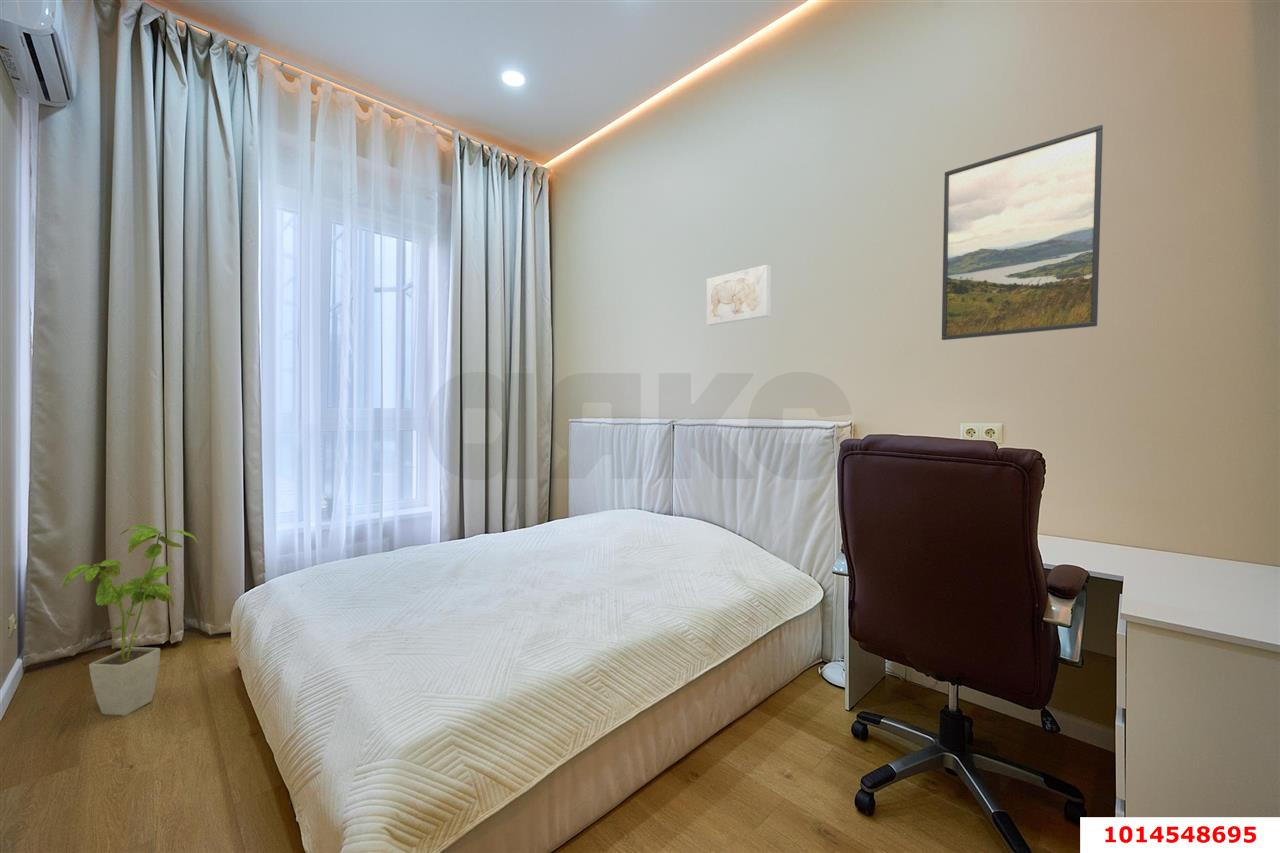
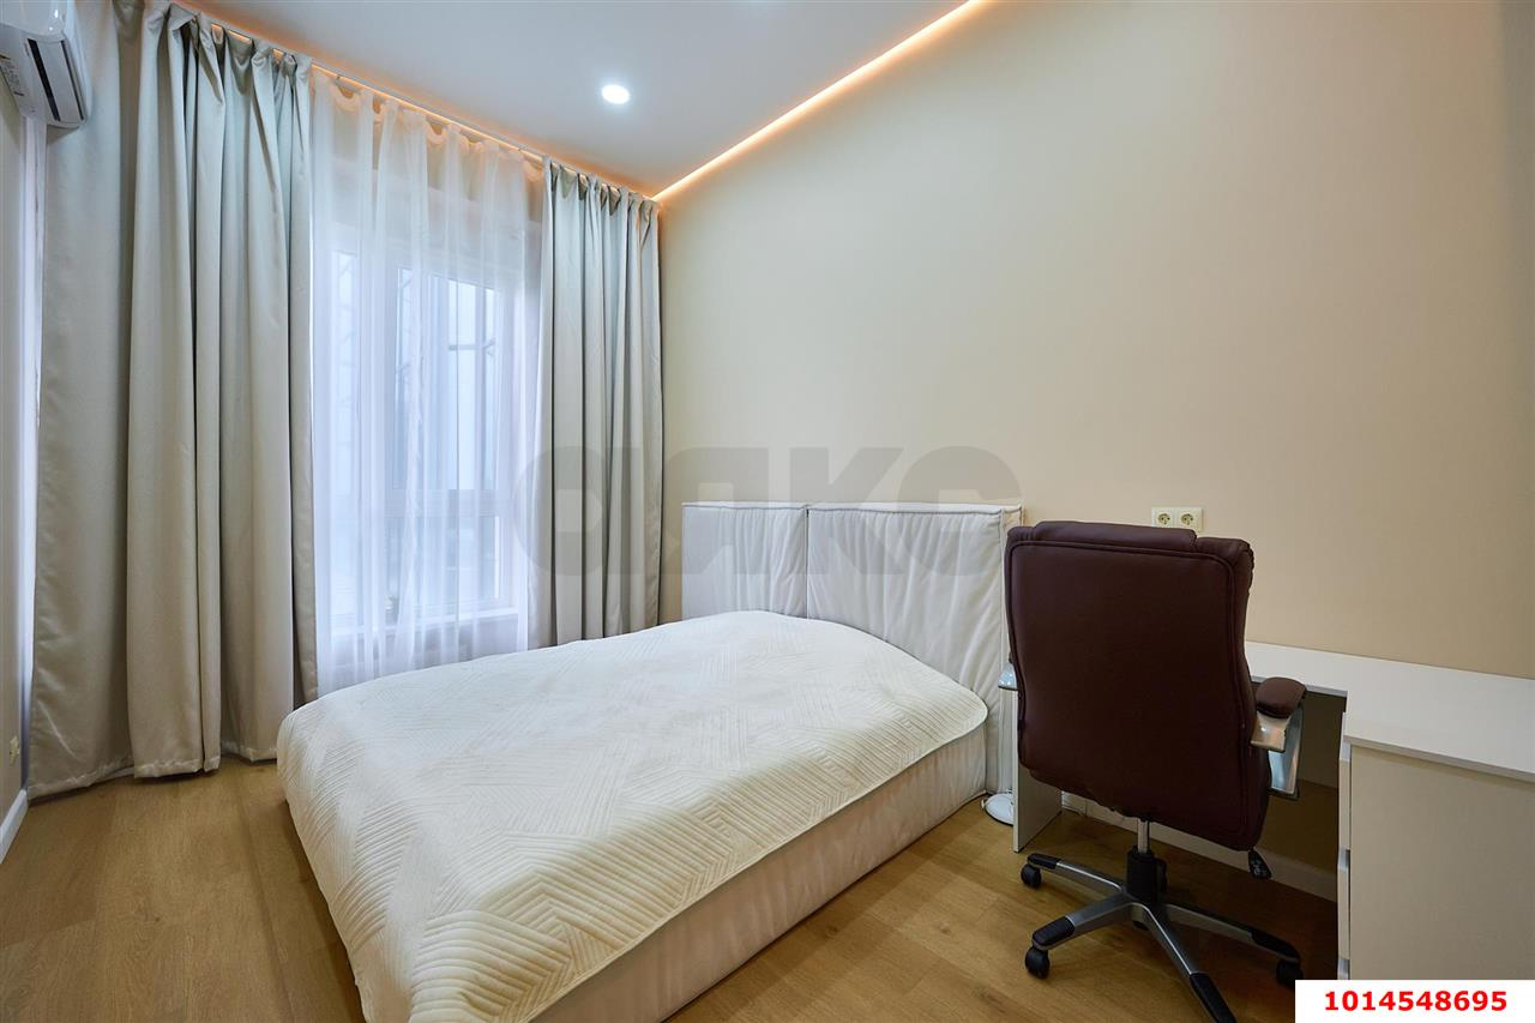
- wall art (737, 296)
- house plant (141, 612)
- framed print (1014, 243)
